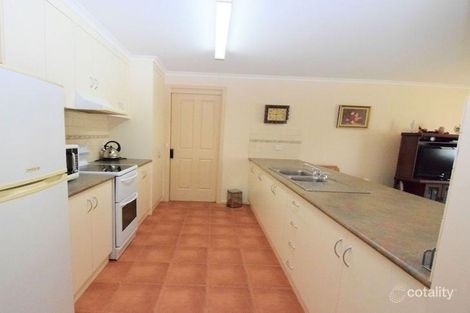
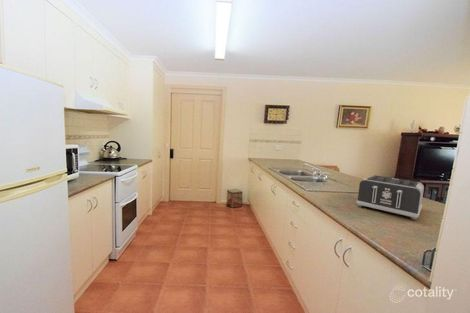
+ toaster (390, 194)
